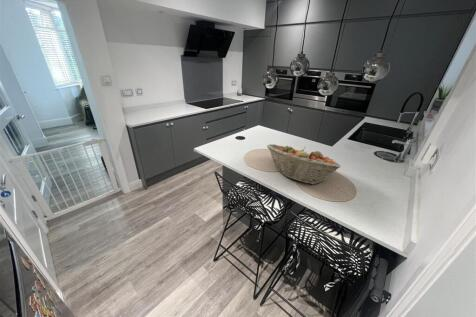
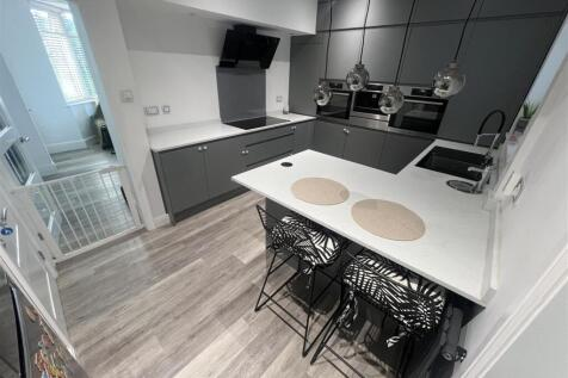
- fruit basket (300, 159)
